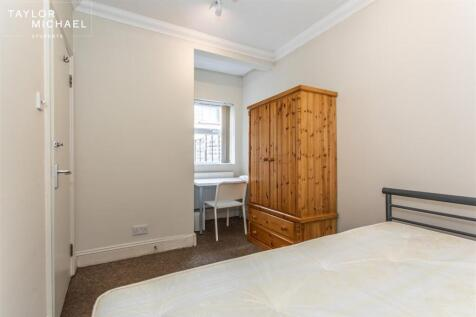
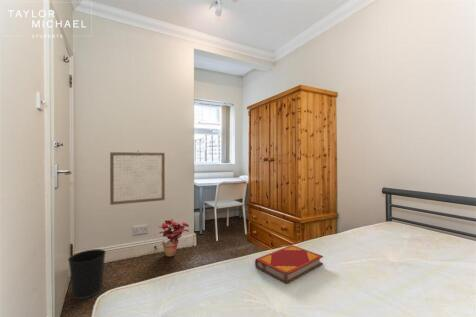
+ potted plant (173, 237)
+ wastebasket (87, 273)
+ hardback book (289, 261)
+ wall art (138, 175)
